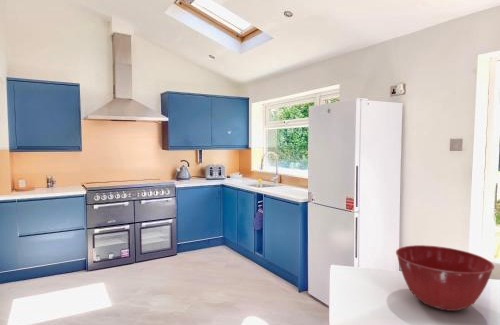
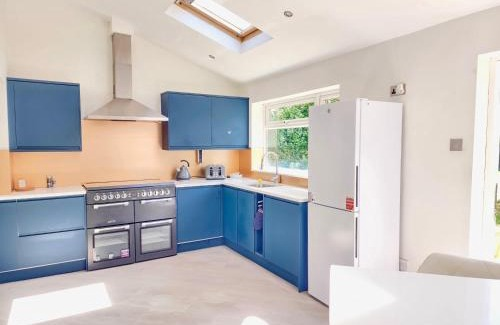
- mixing bowl (441, 278)
